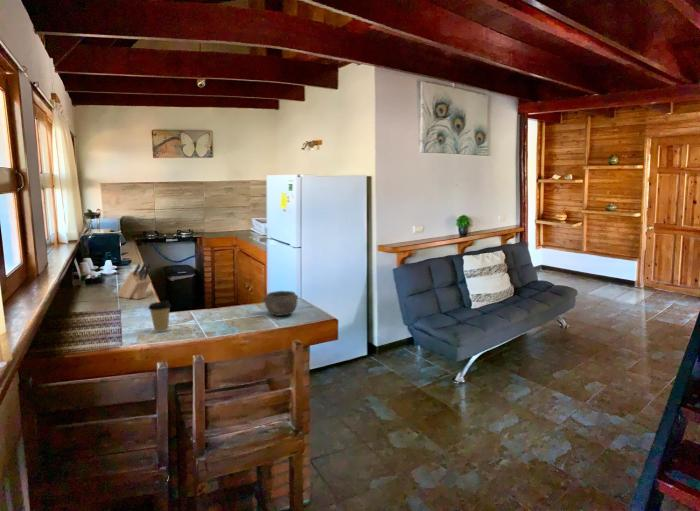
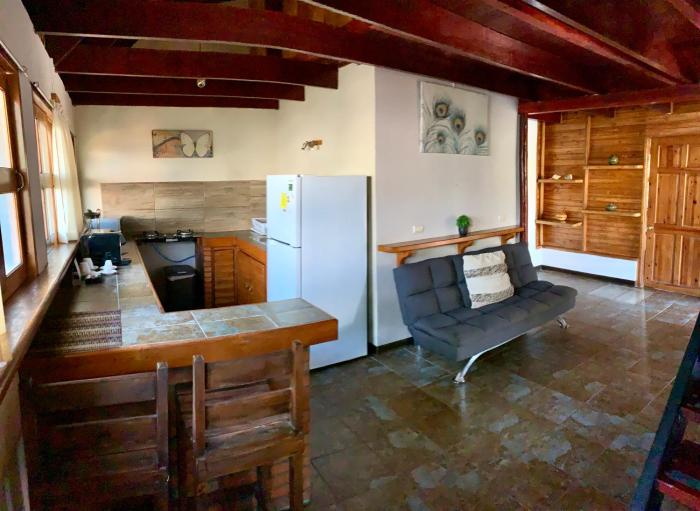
- coffee cup (160, 316)
- knife block (135, 279)
- bowl (281, 303)
